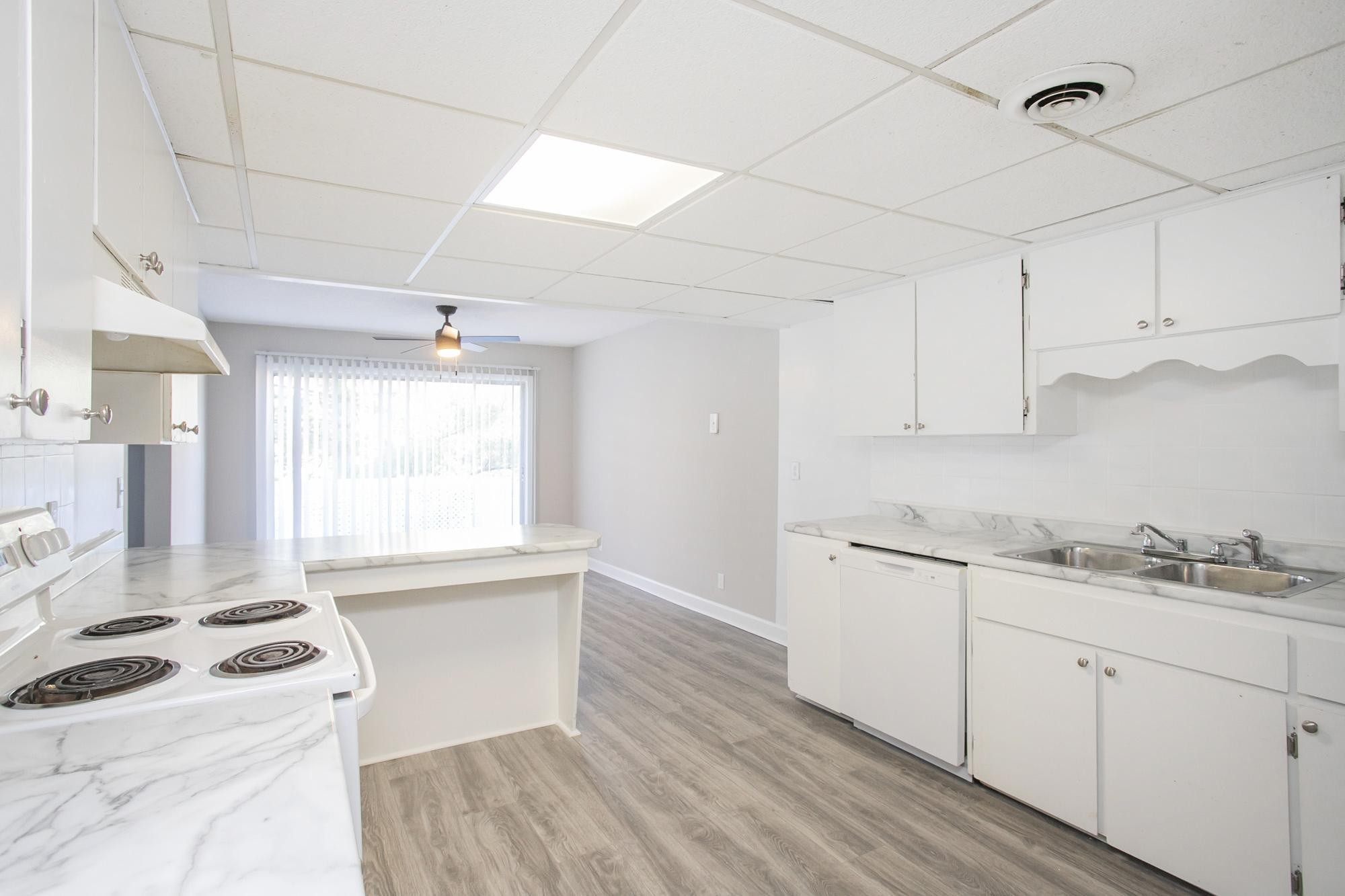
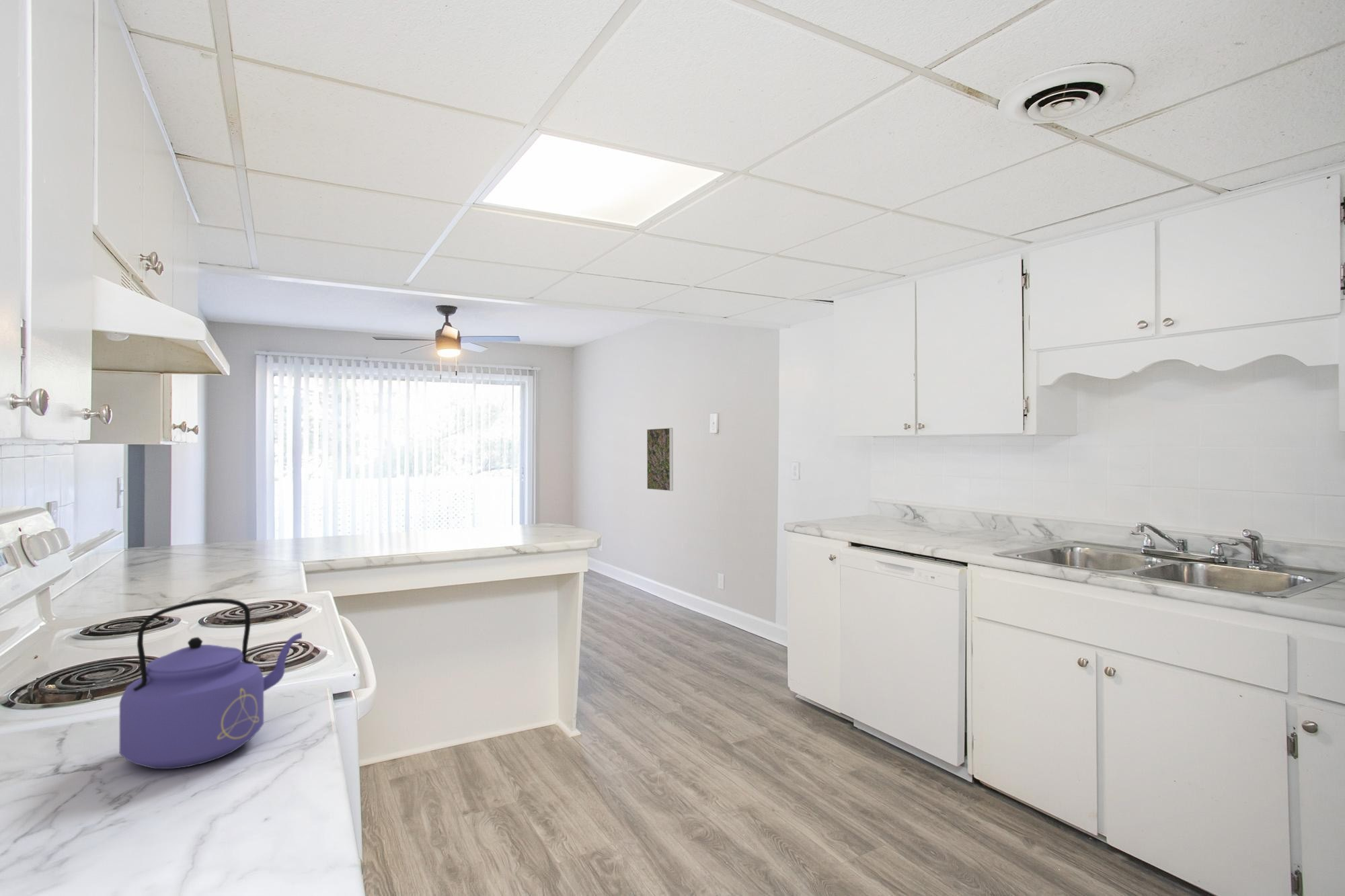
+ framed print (659, 459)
+ kettle (219, 669)
